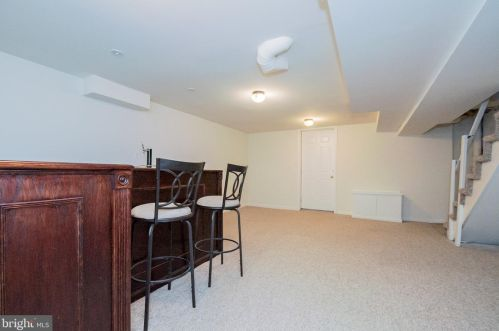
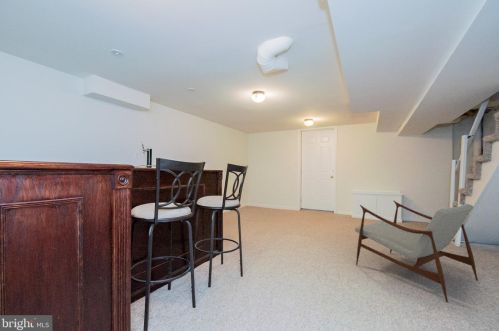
+ armchair (410, 236)
